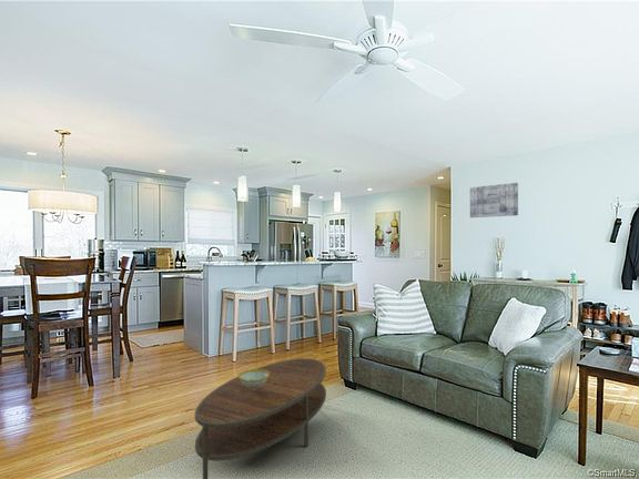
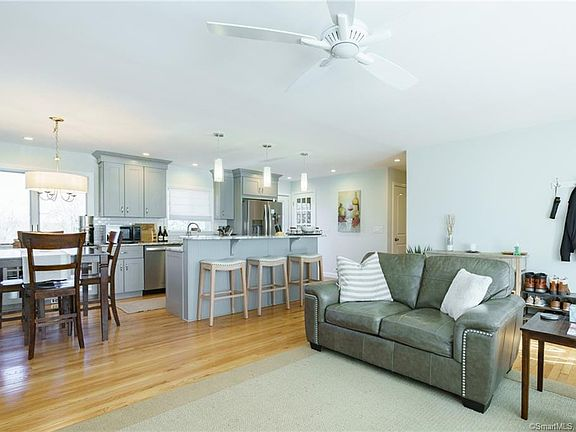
- coffee table (270, 409)
- decorative bowl (254, 381)
- wall art (493, 201)
